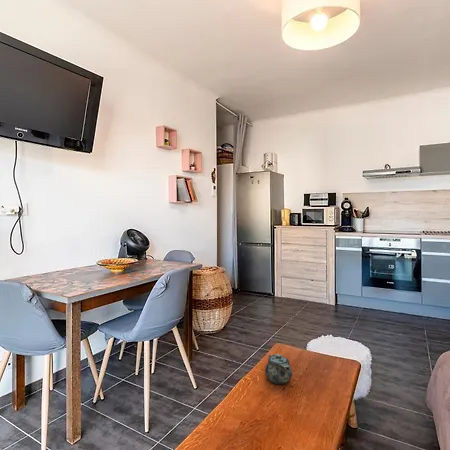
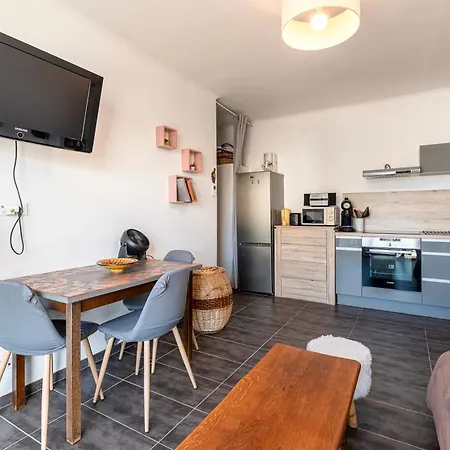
- chinaware (278, 366)
